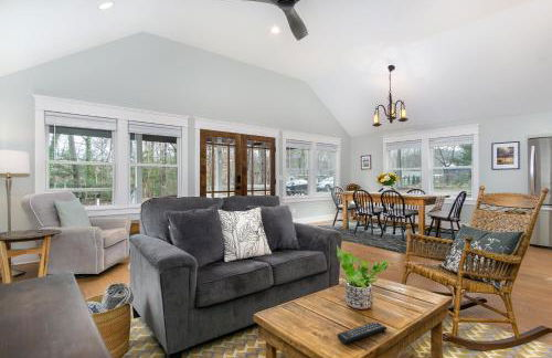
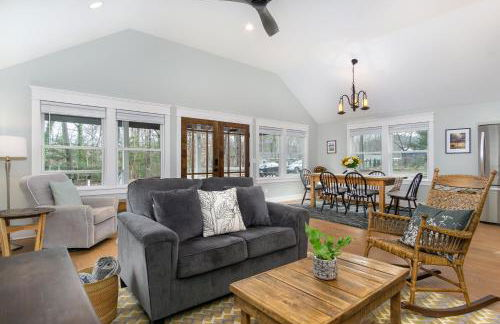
- remote control (362, 331)
